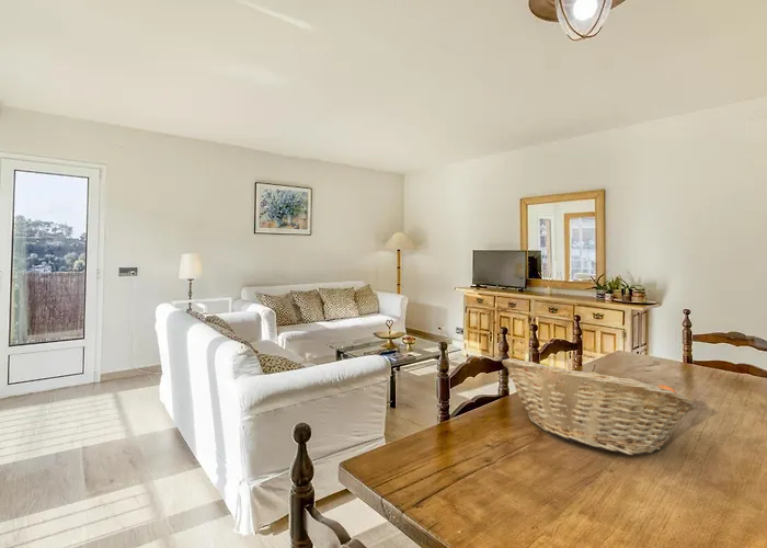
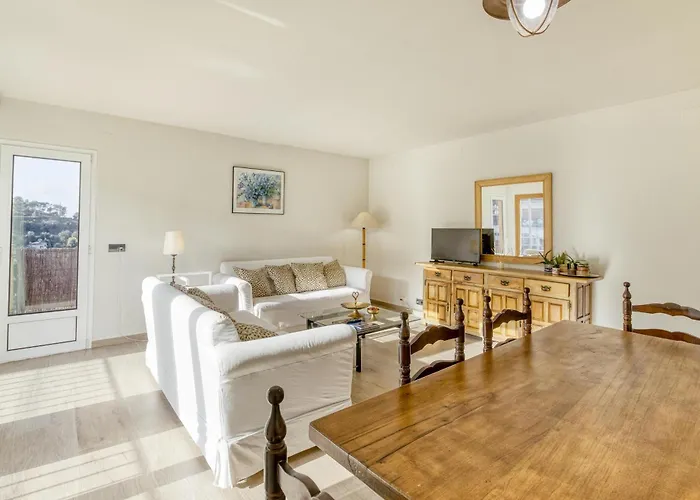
- fruit basket (586, 395)
